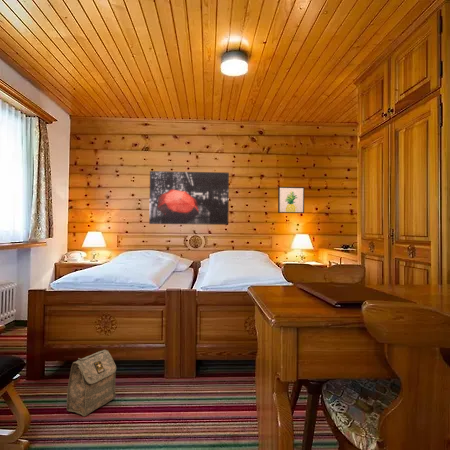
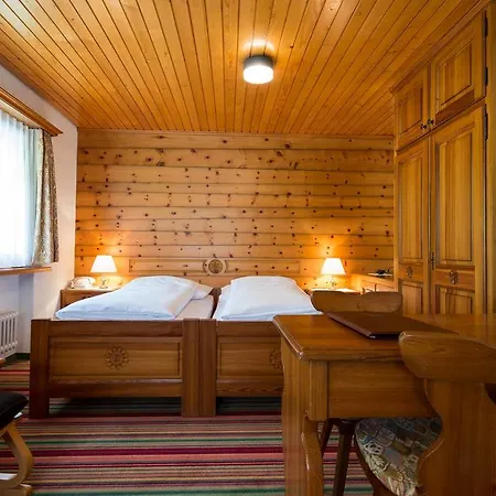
- wall art (189, 198)
- wall art (291, 200)
- bag (92, 379)
